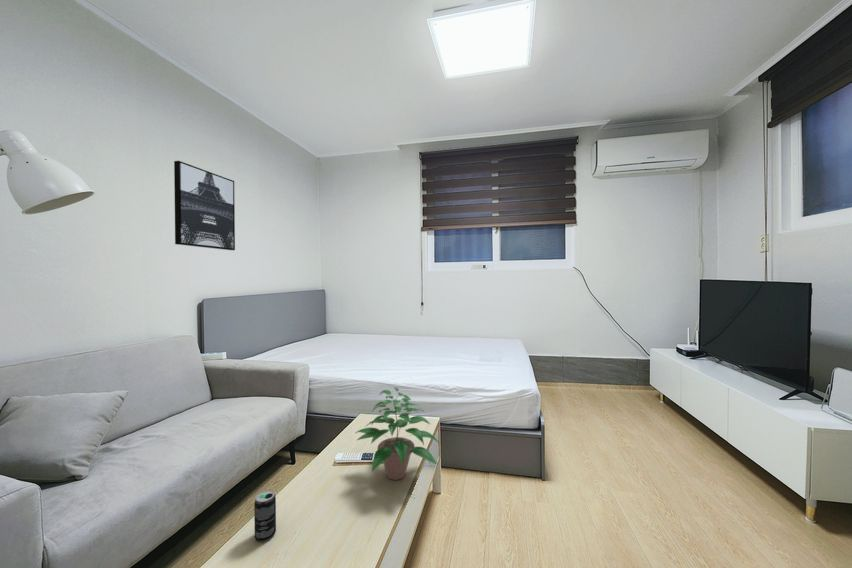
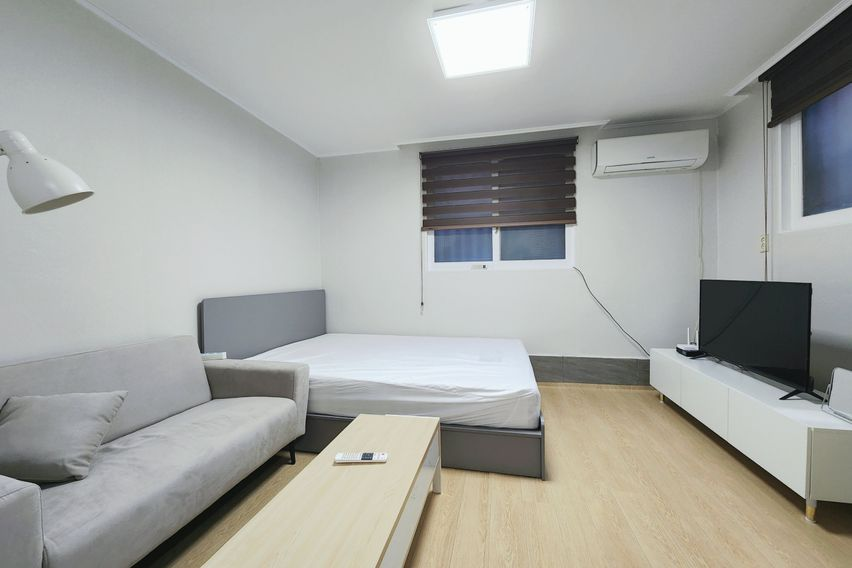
- beverage can (265, 514)
- wall art (207, 209)
- potted plant (397, 433)
